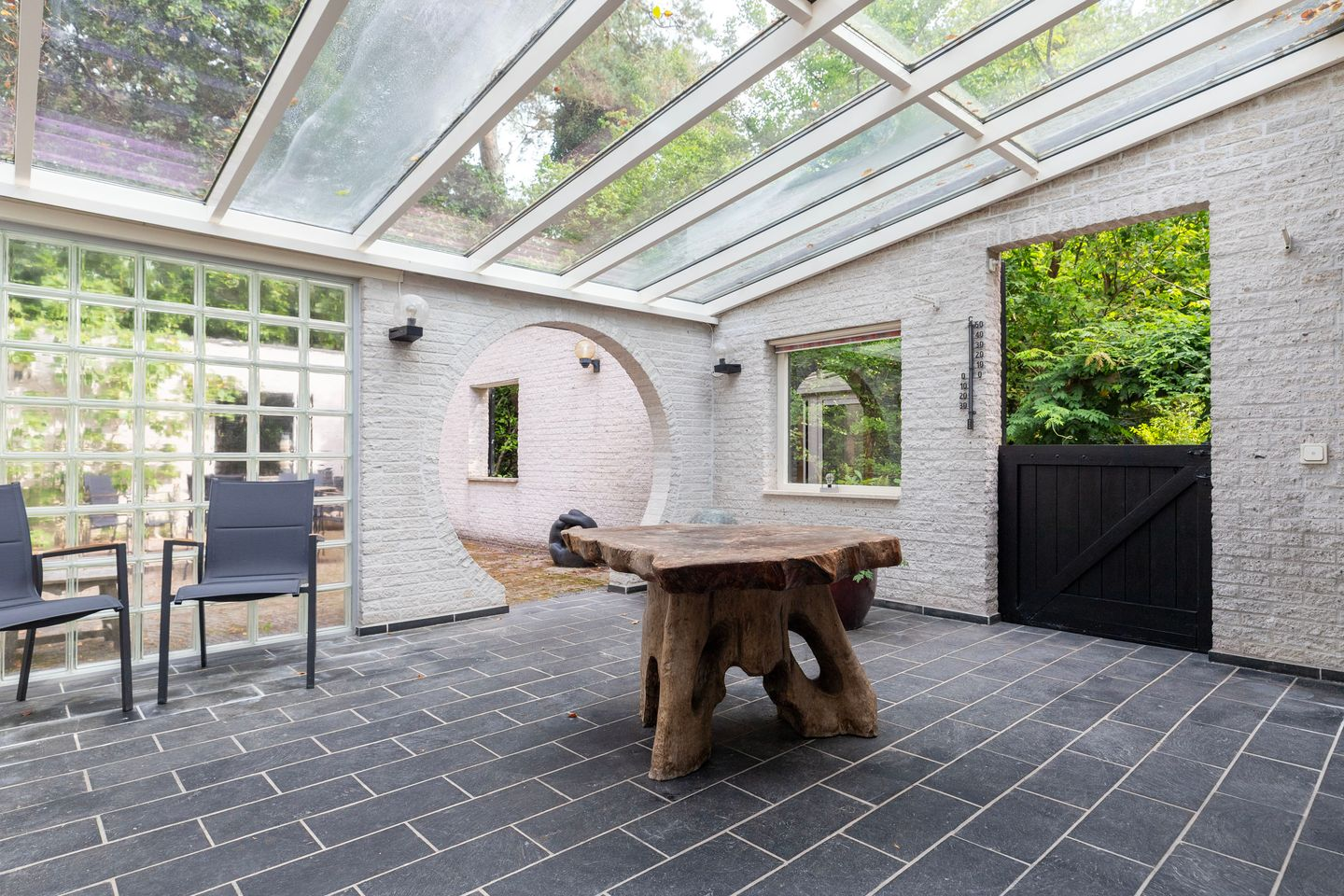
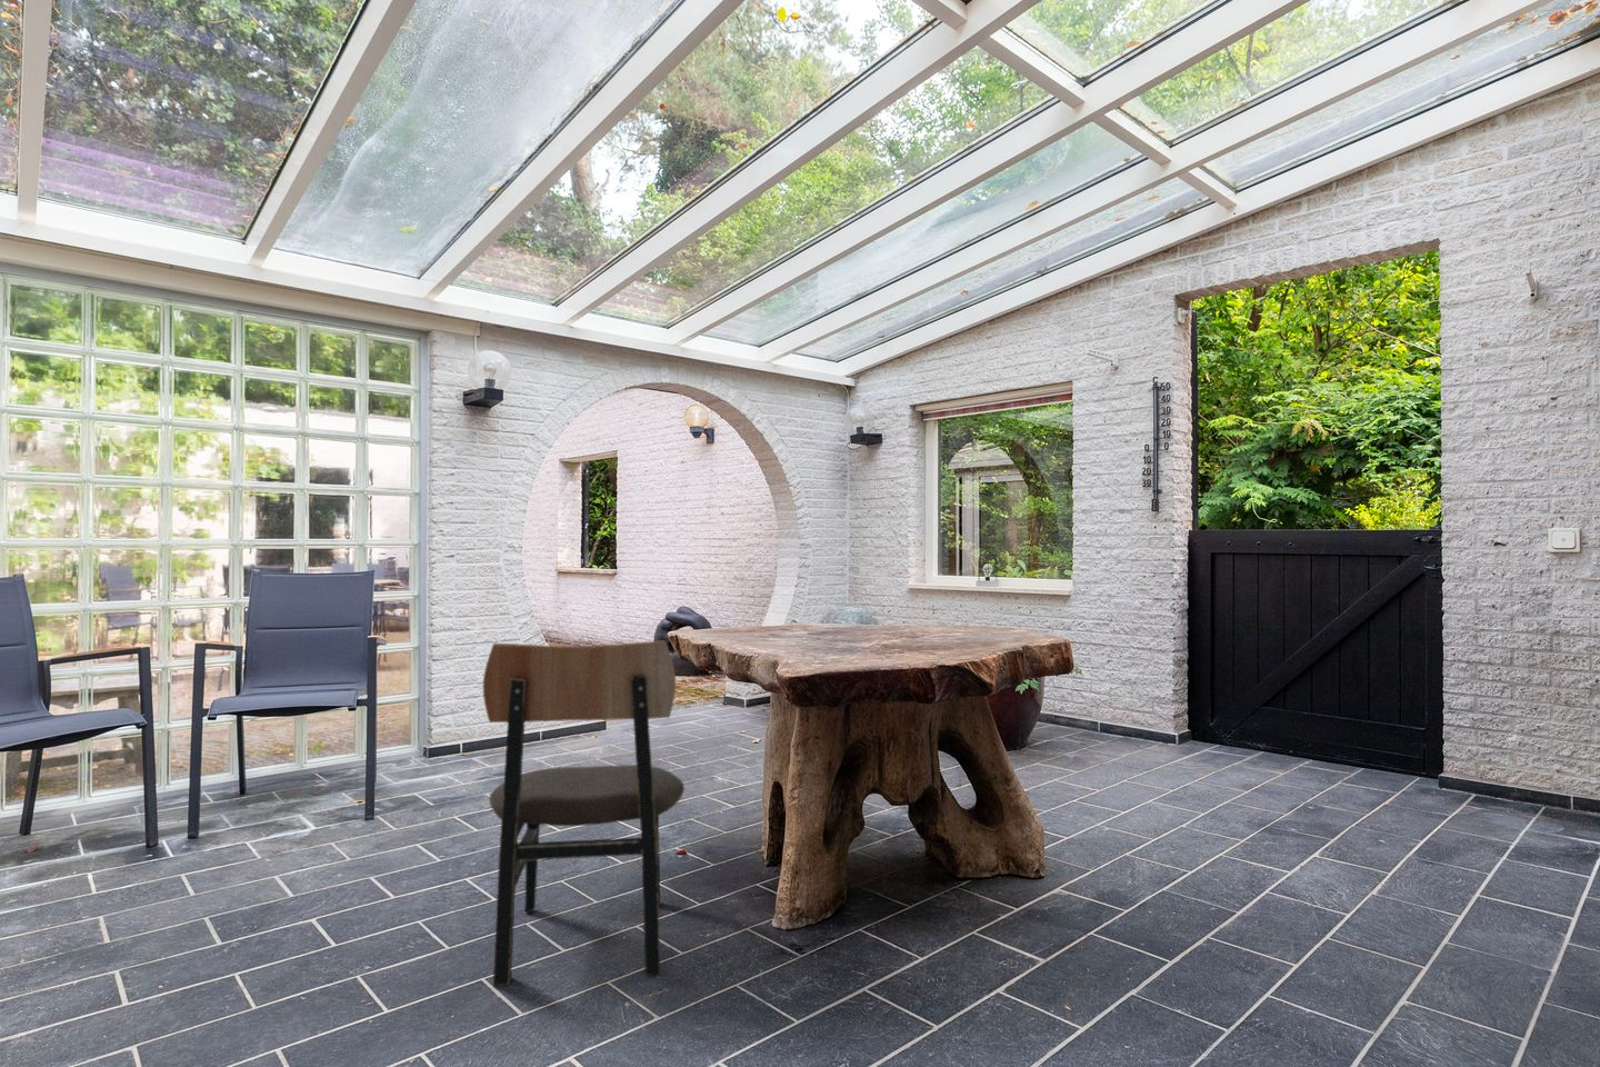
+ chair (588, 785)
